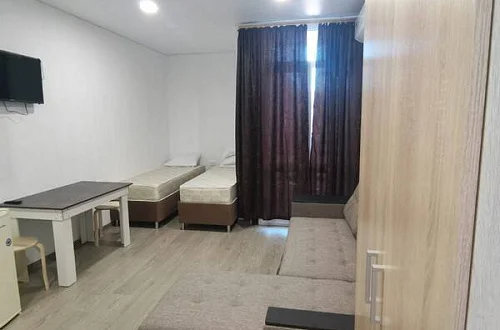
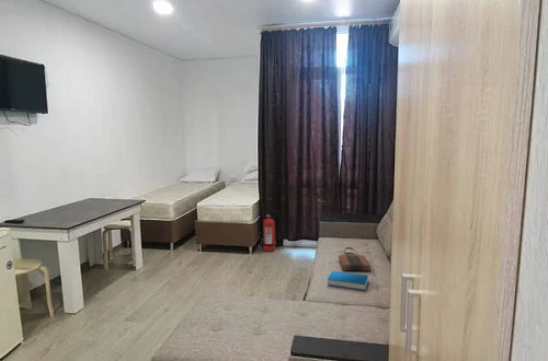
+ tote bag (352, 258)
+ book (347, 279)
+ fire extinguisher (267, 230)
